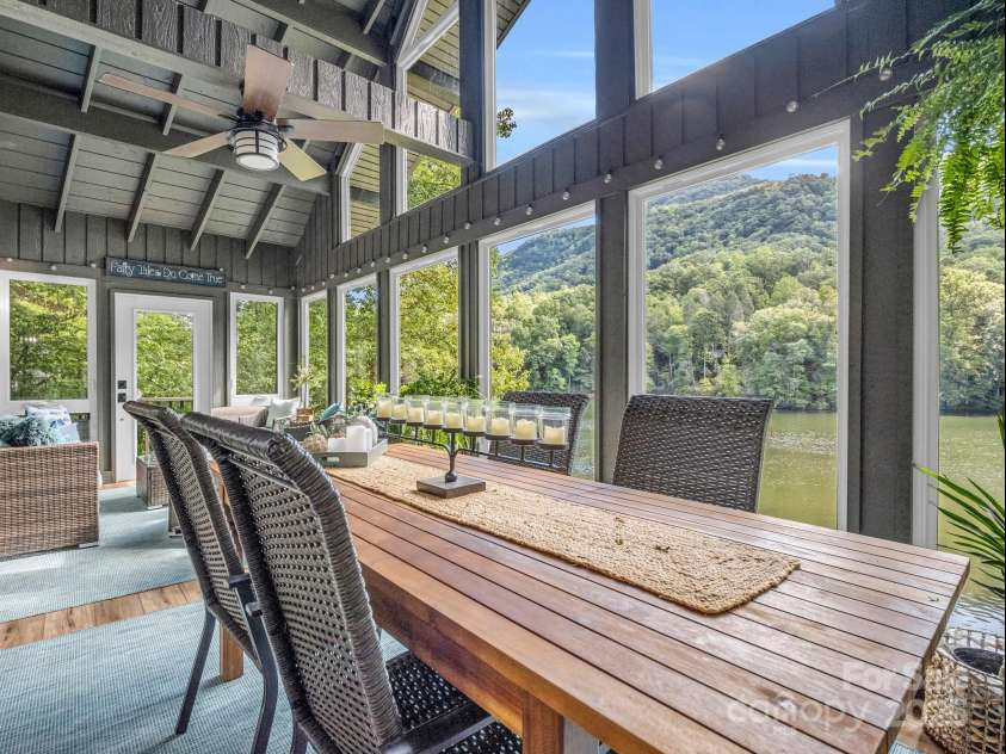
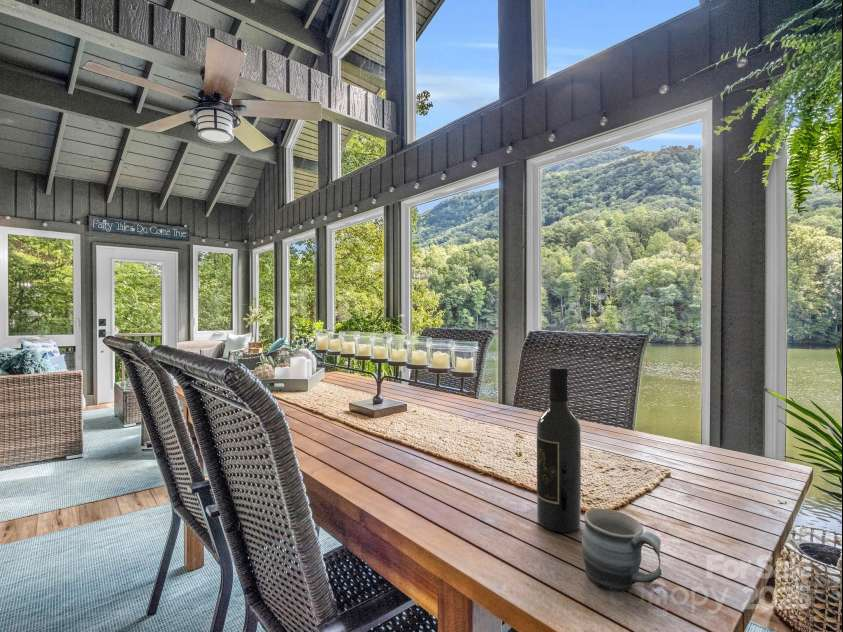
+ mug (622, 552)
+ wine bottle (558, 445)
